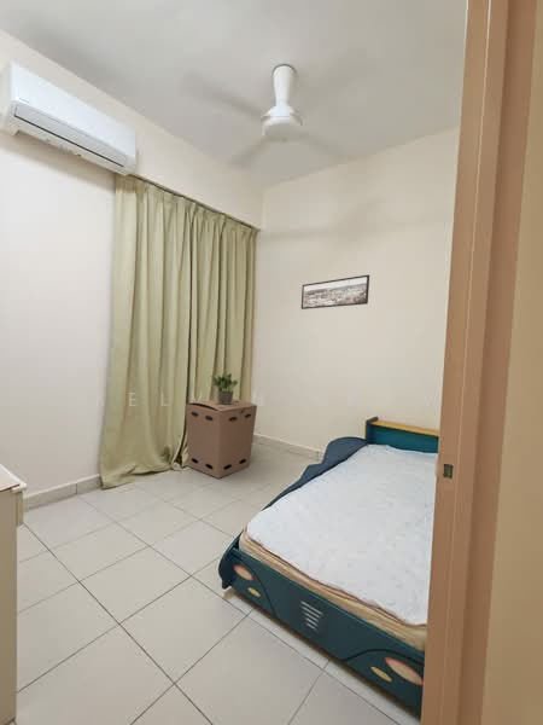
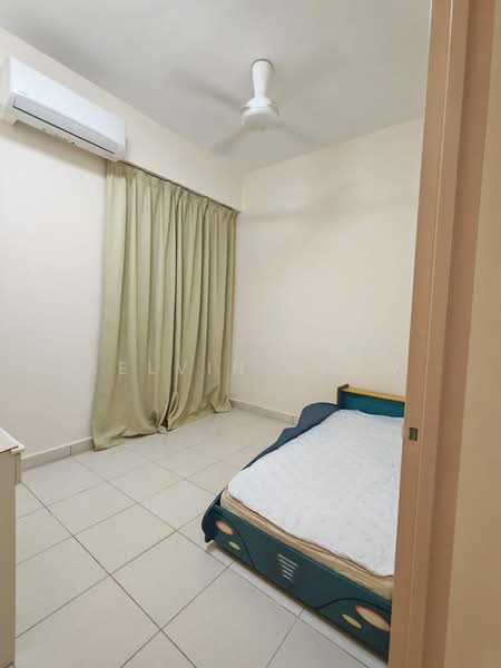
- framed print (332, 292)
- cardboard box (221, 434)
- potted plant (223, 385)
